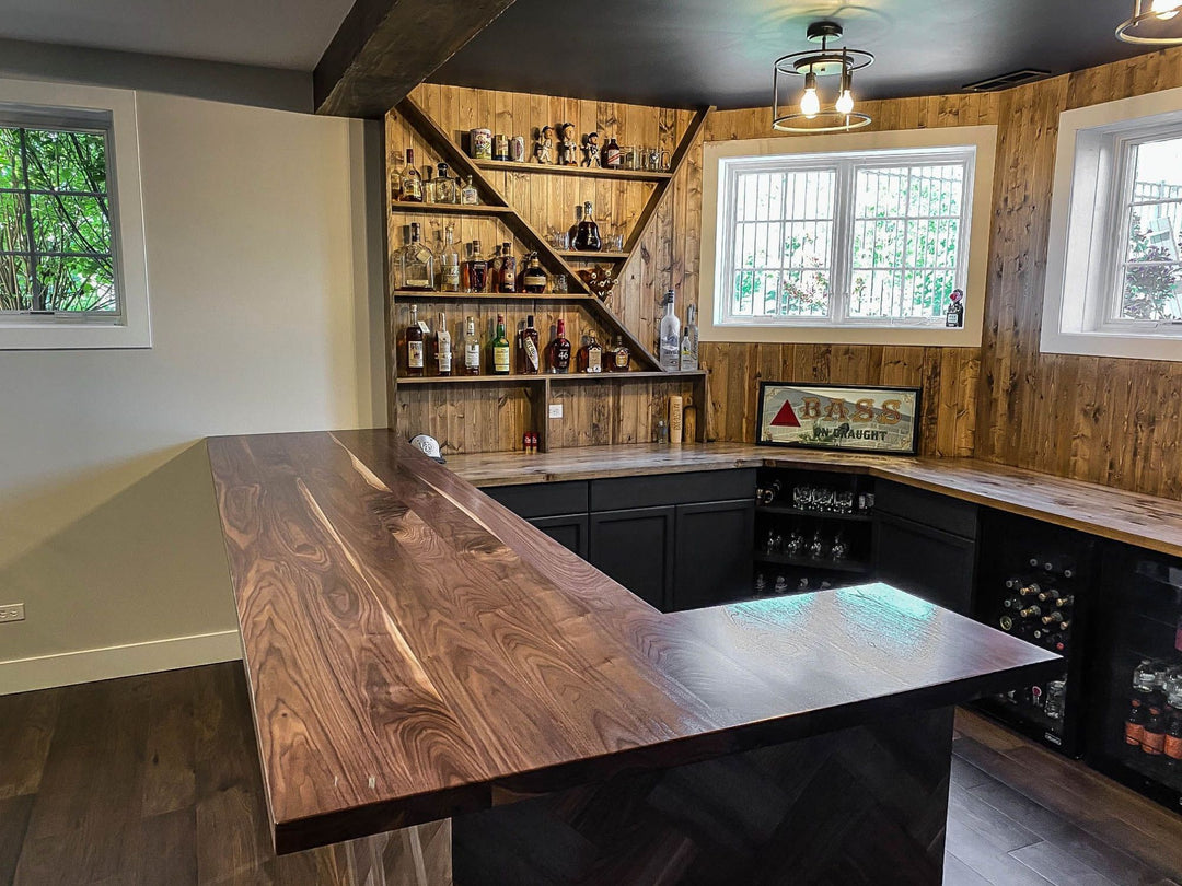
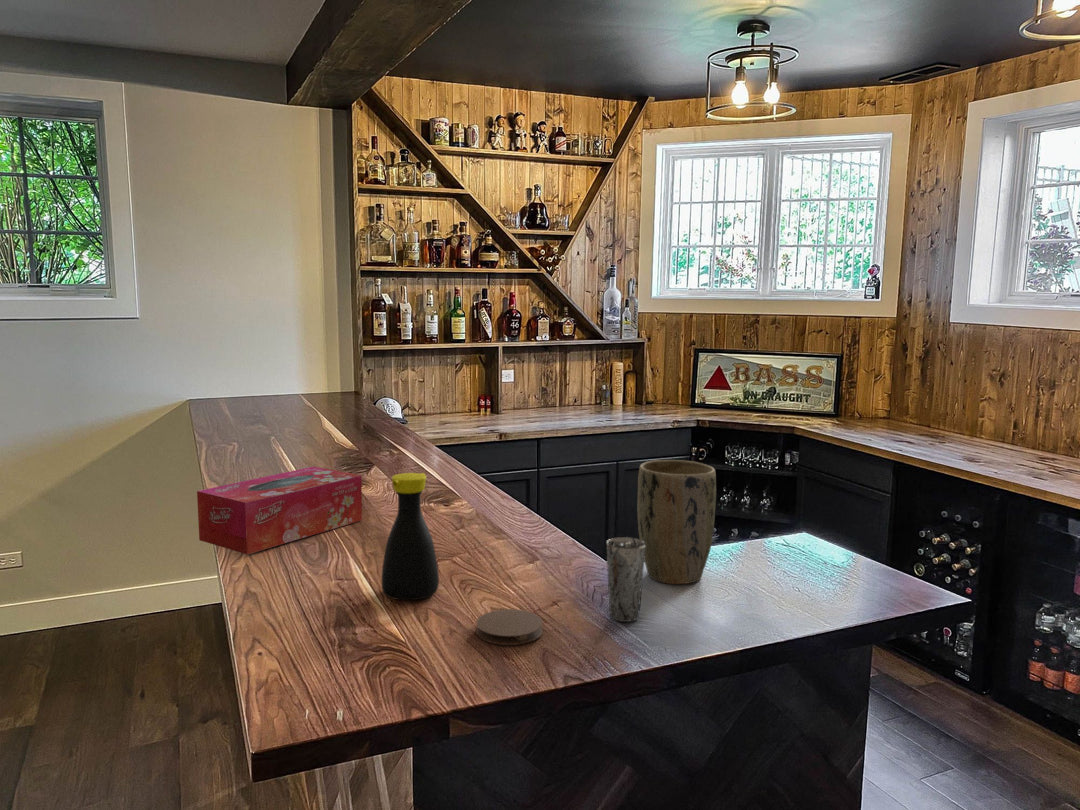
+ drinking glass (625, 580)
+ tissue box (283, 506)
+ coaster (509, 626)
+ plant pot (675, 521)
+ bottle (409, 534)
